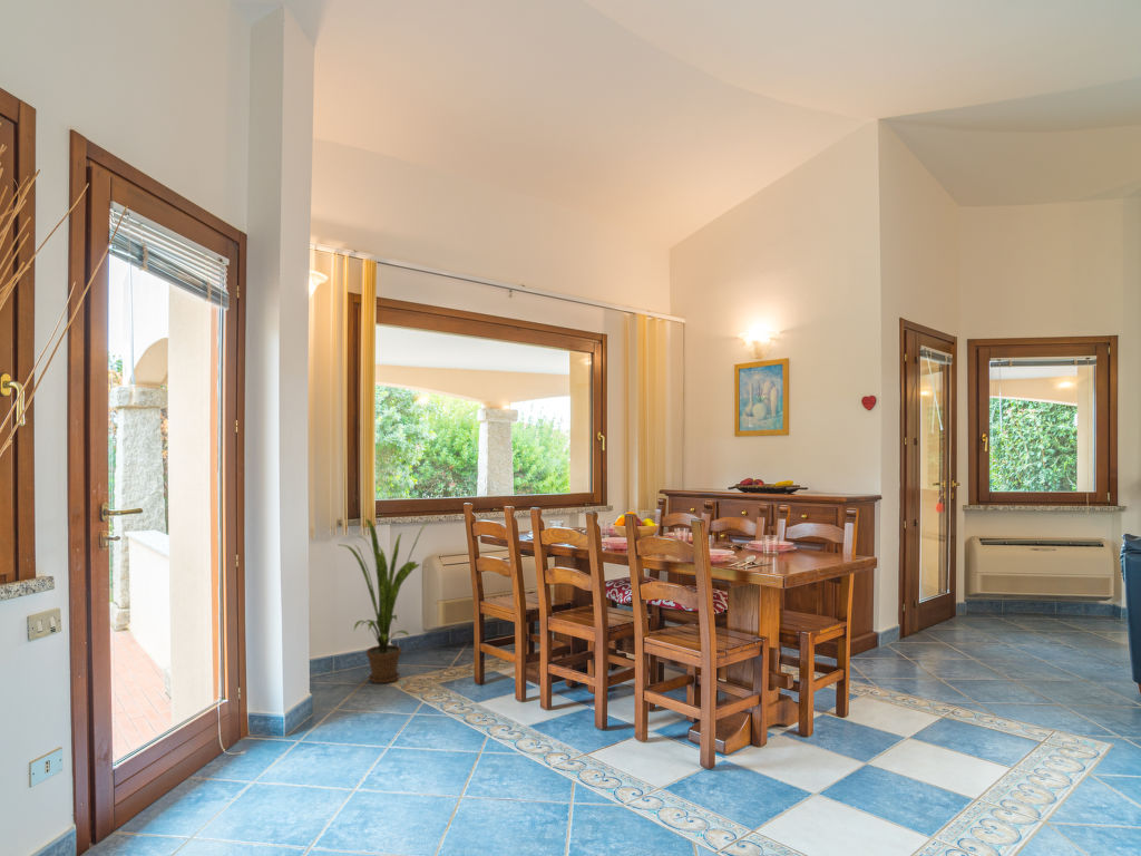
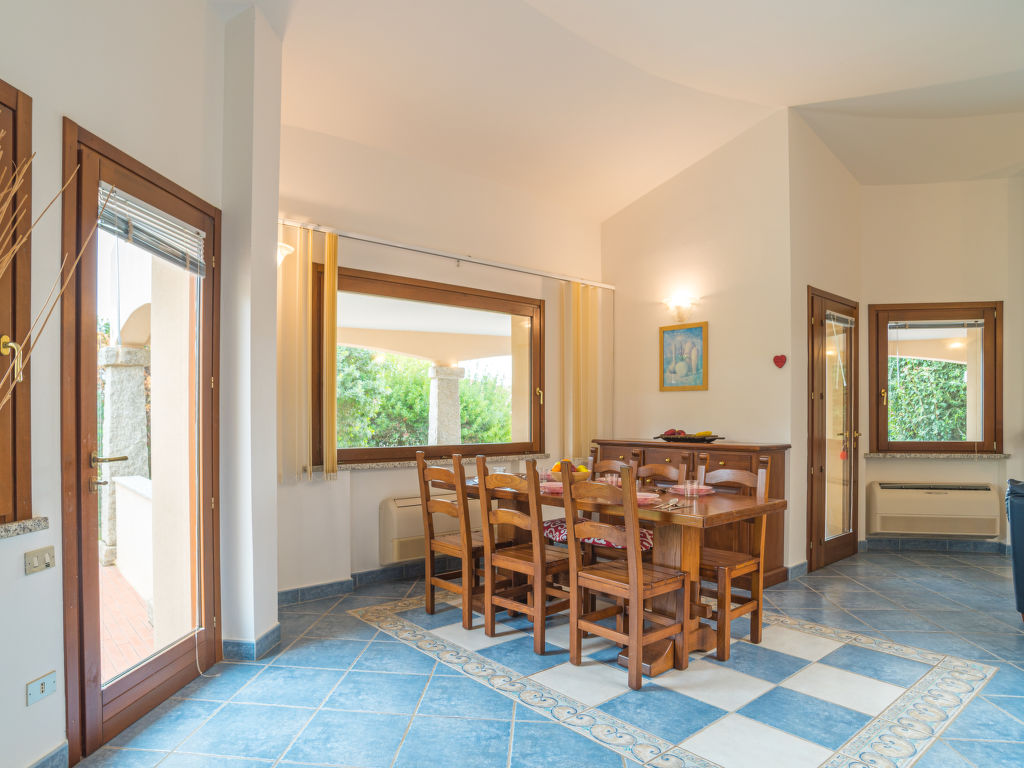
- house plant (374, 597)
